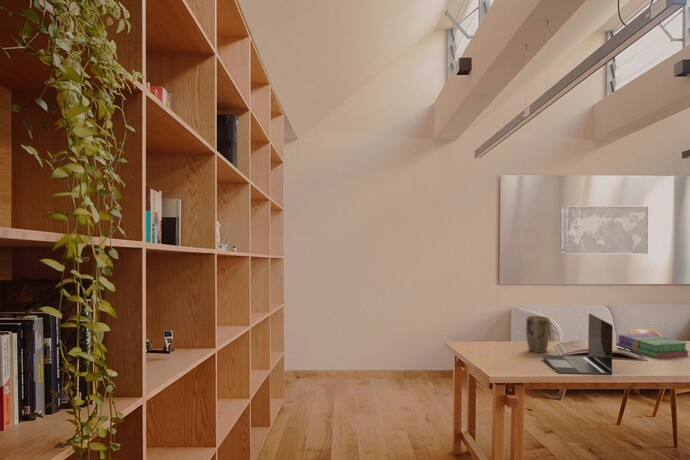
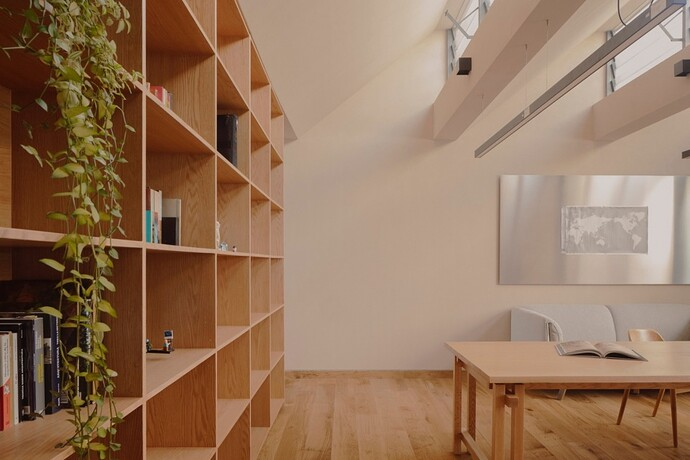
- laptop (588, 342)
- books (651, 345)
- plant pot (537, 334)
